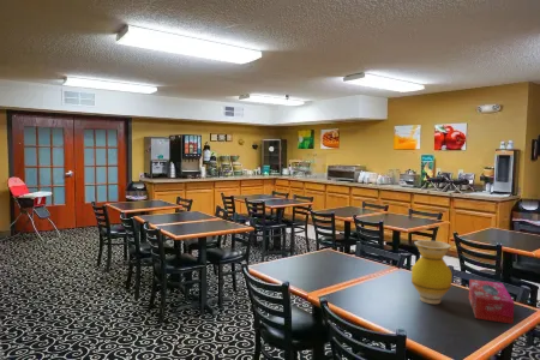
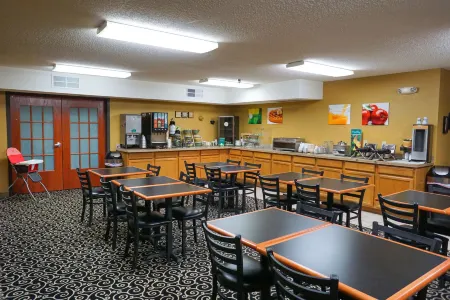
- tissue box (488, 299)
- vase (431, 271)
